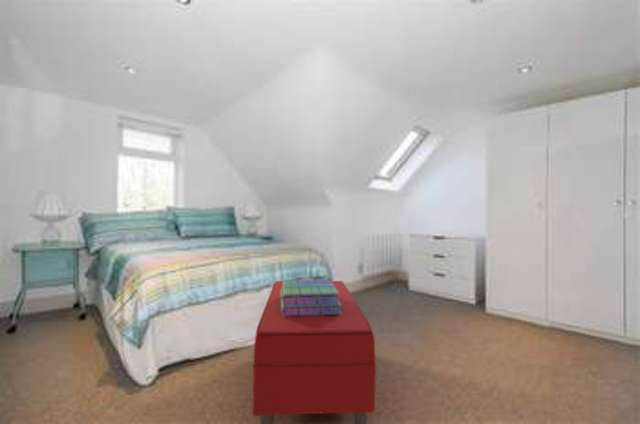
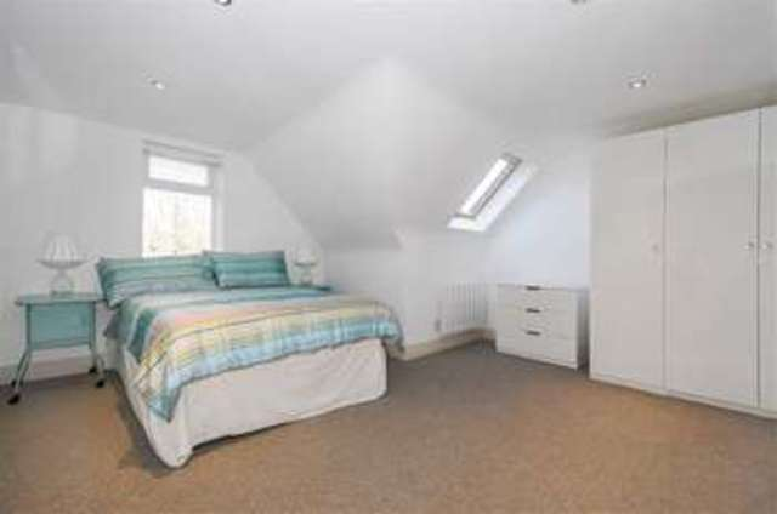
- stack of books (308, 294)
- bench (310, 342)
